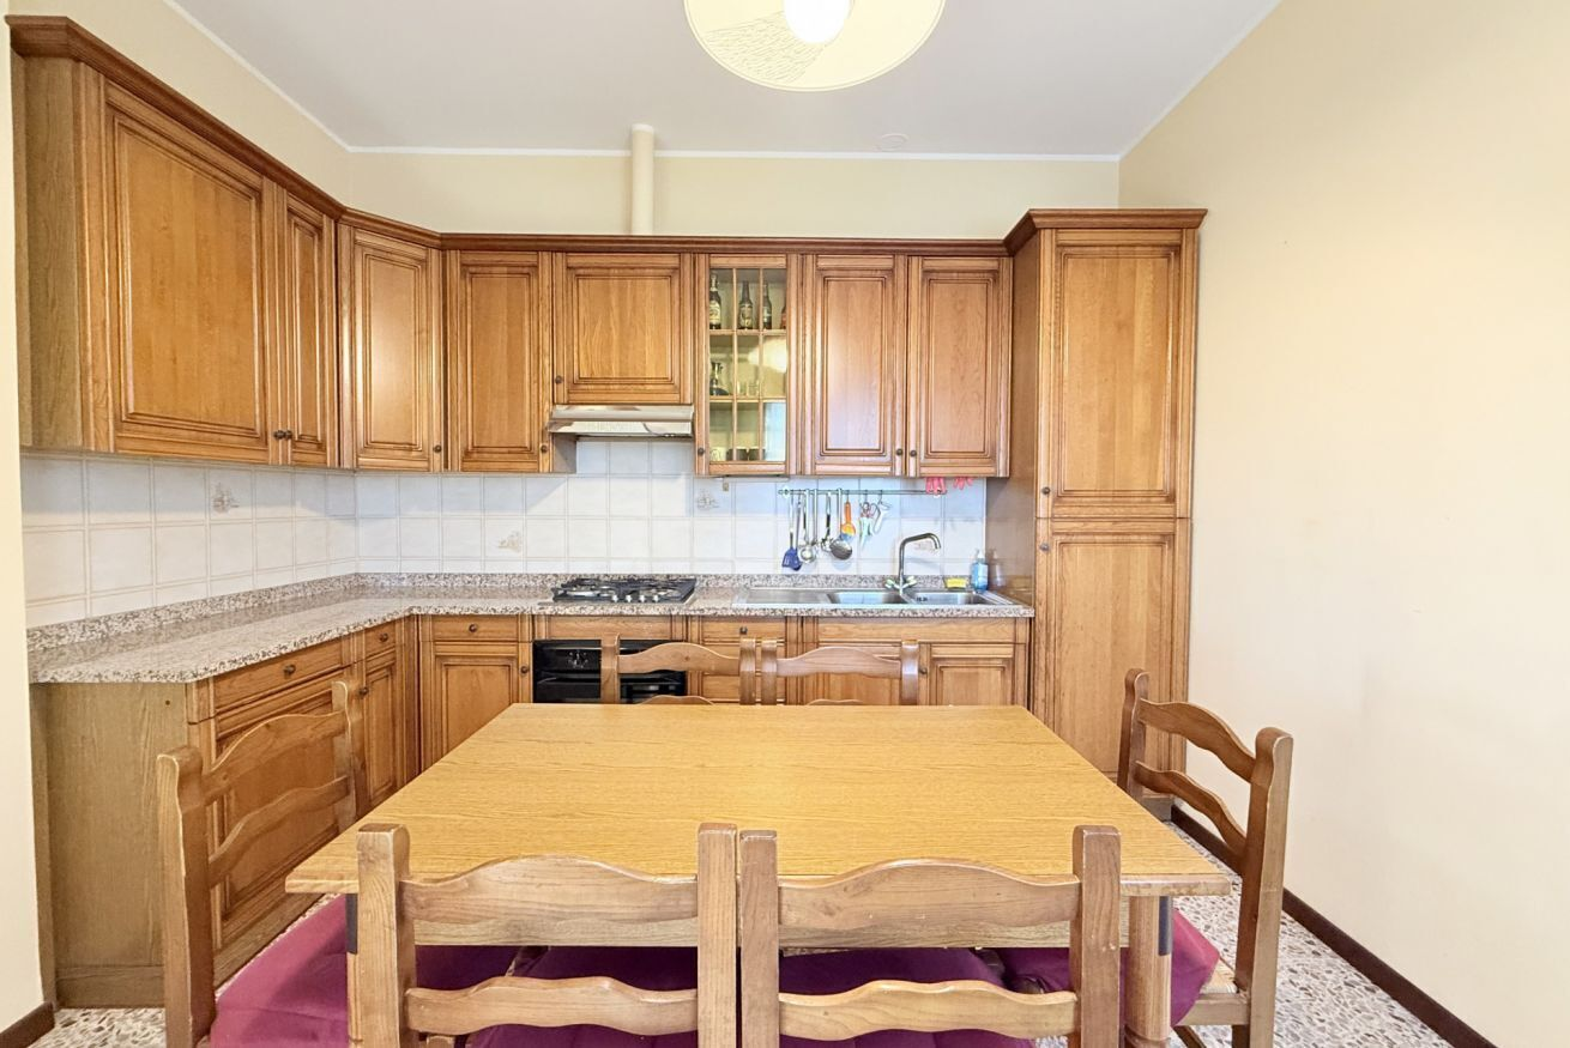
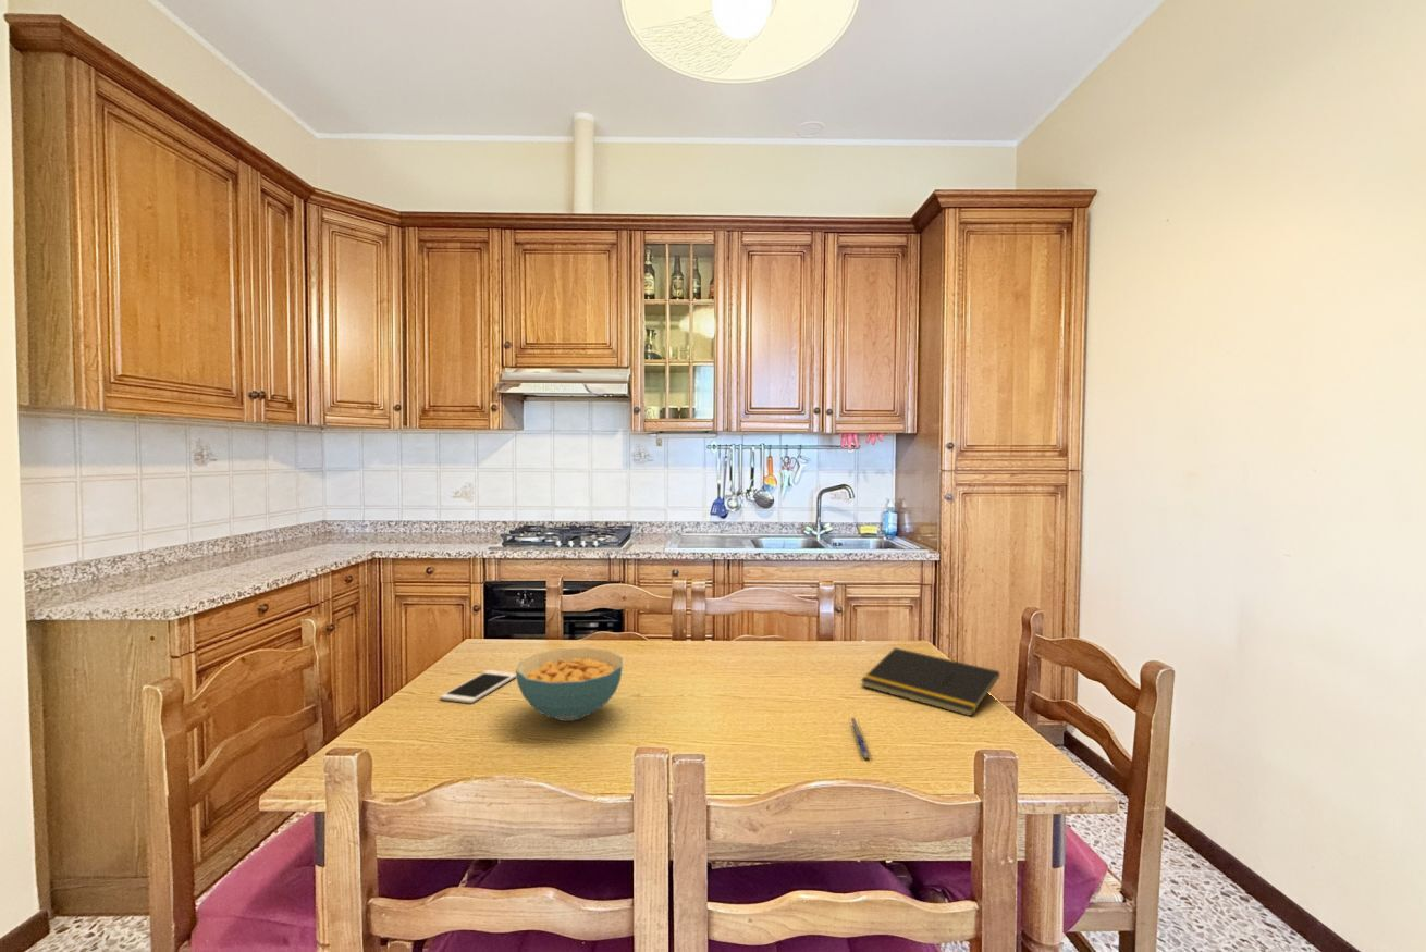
+ pen (859, 737)
+ cell phone (480, 685)
+ notepad (929, 678)
+ cereal bowl (570, 689)
